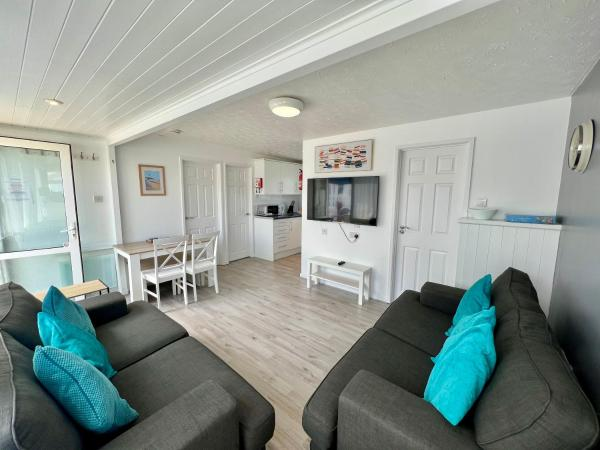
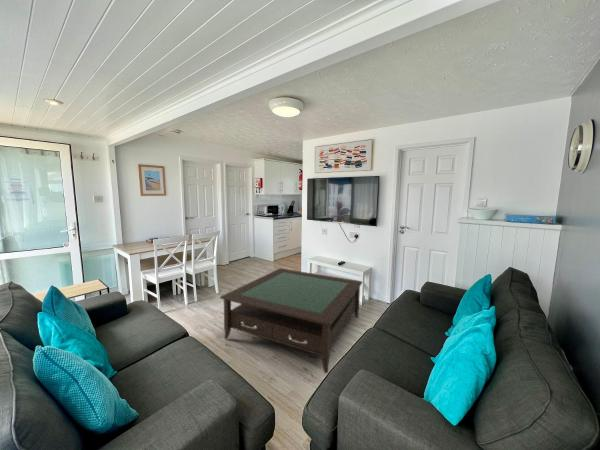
+ coffee table (297, 307)
